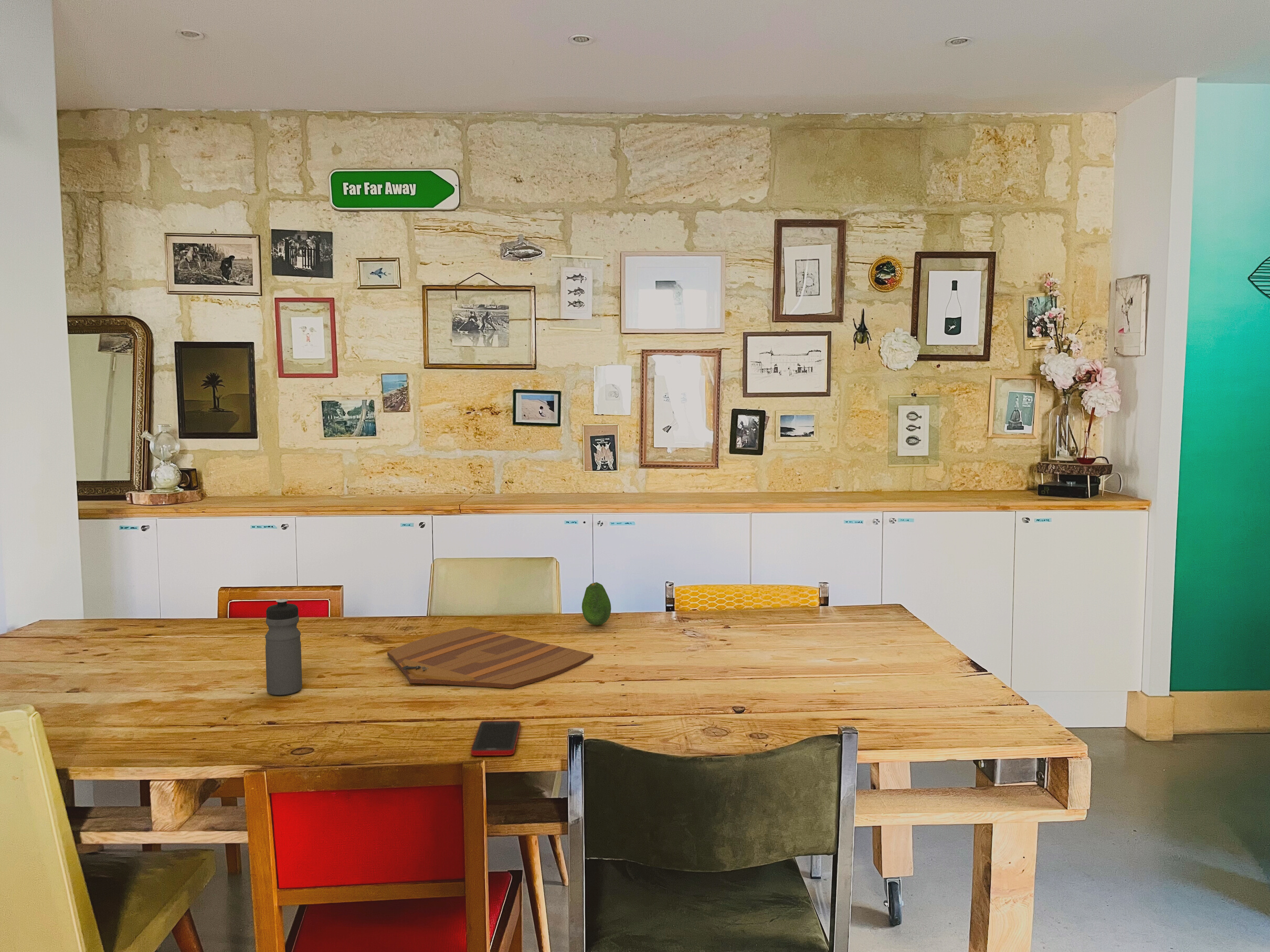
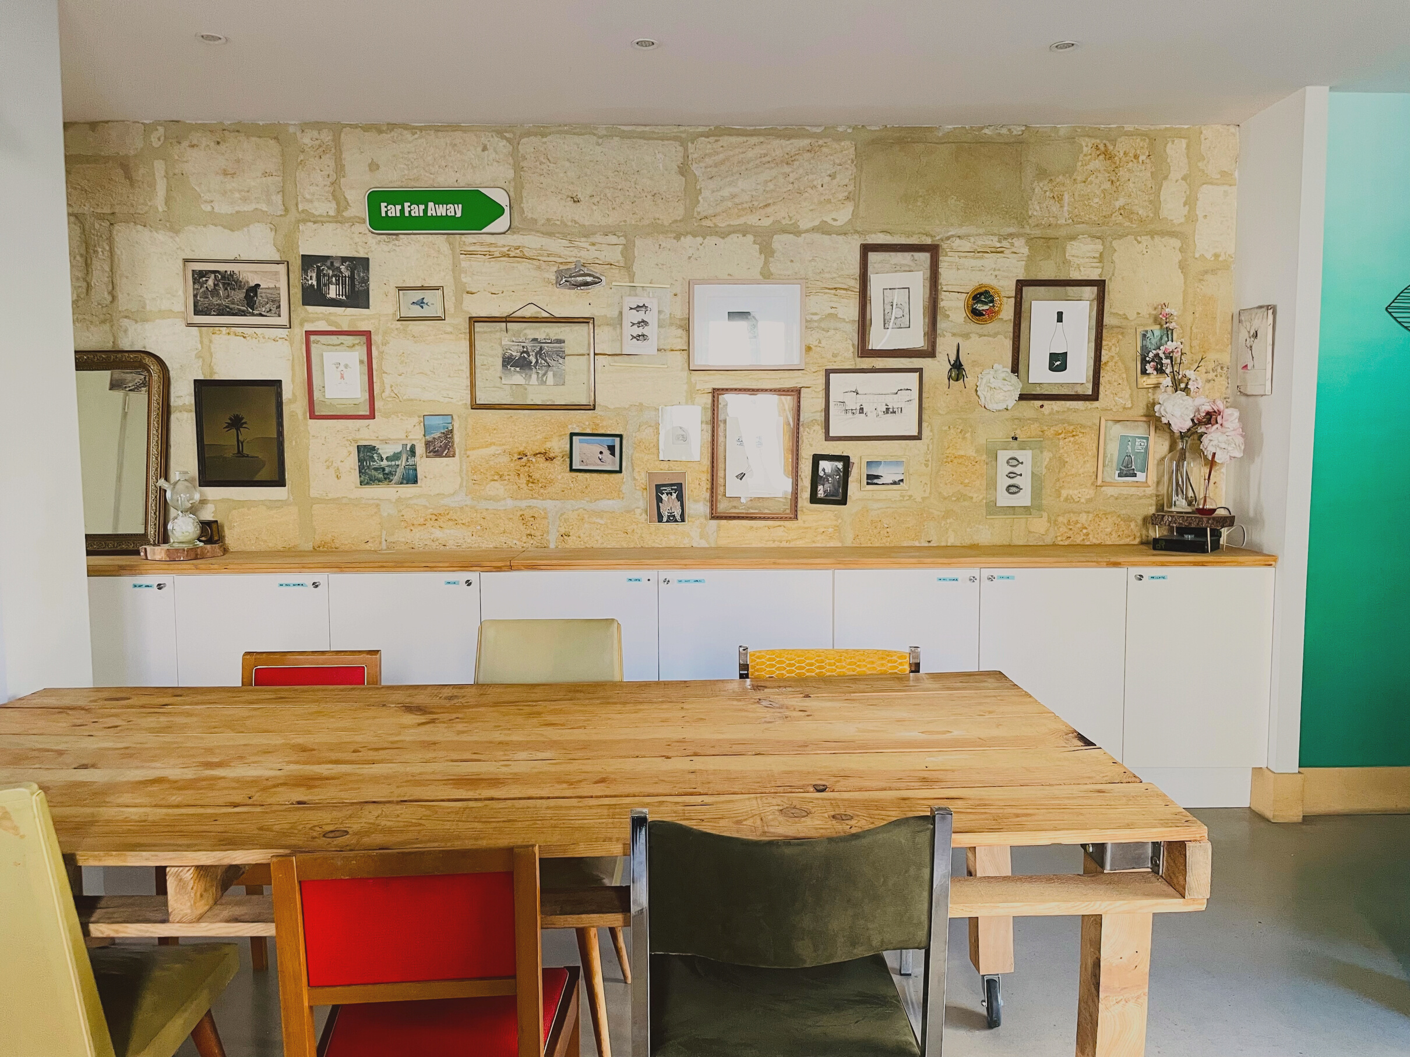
- fruit (596, 603)
- water bottle (283, 645)
- cell phone (496, 737)
- cutting board (473, 657)
